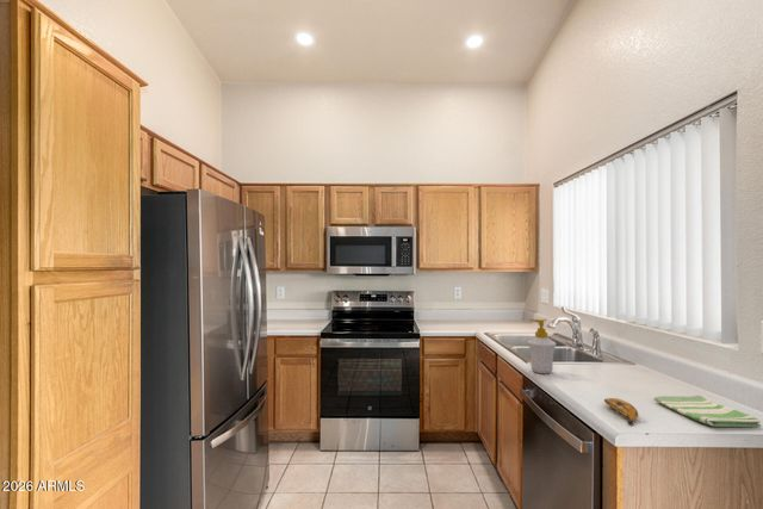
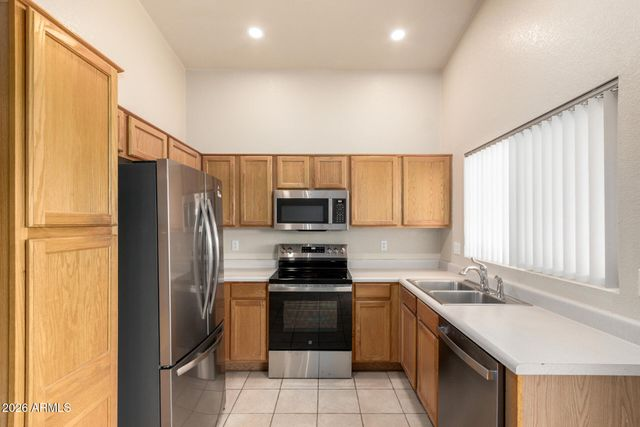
- soap bottle (541, 344)
- dish towel (703, 409)
- banana (622, 408)
